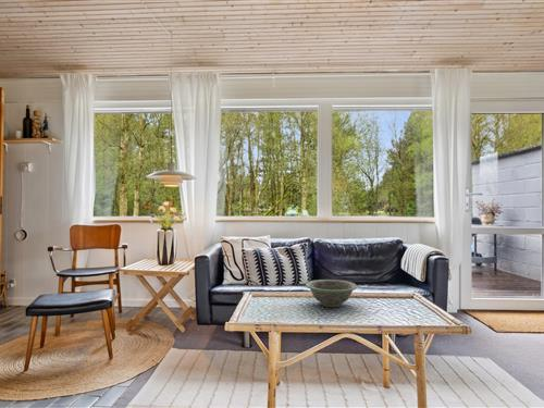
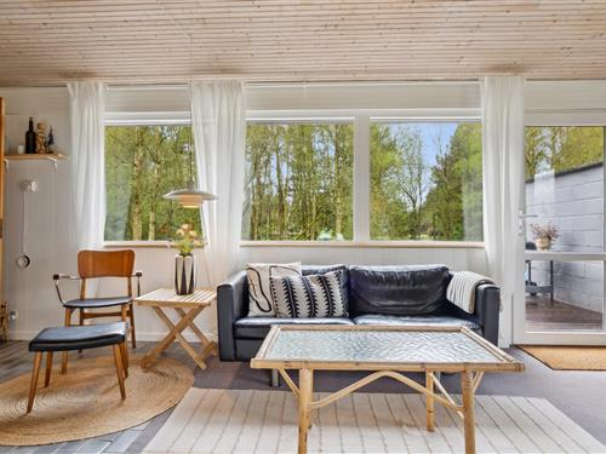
- decorative bowl (331, 294)
